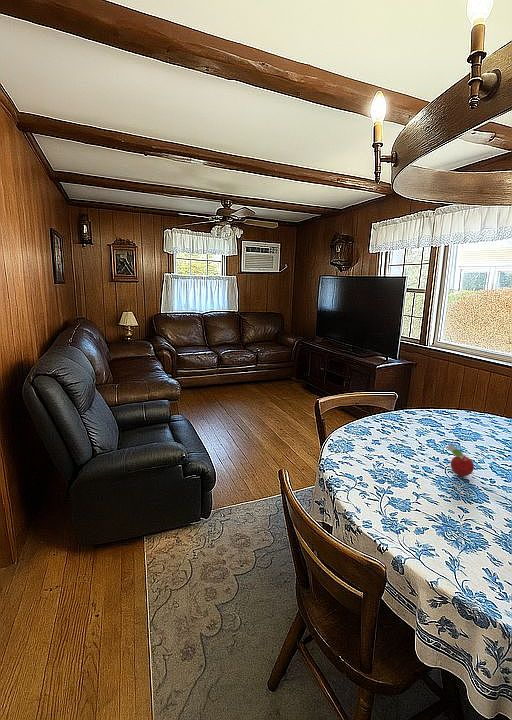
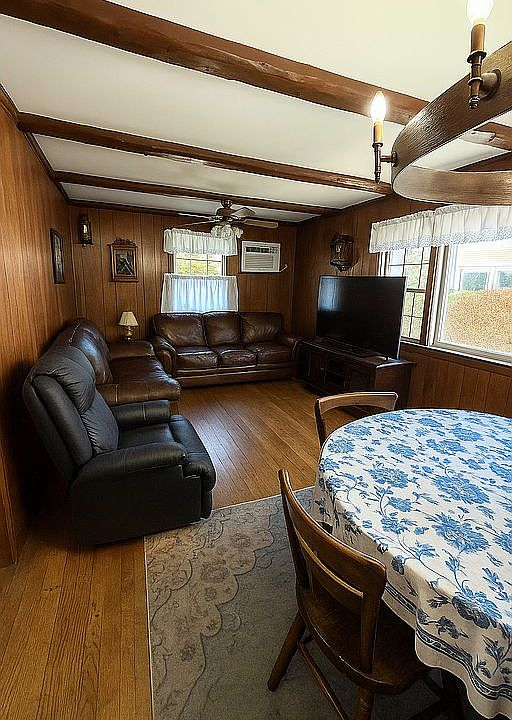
- fruit (459, 461)
